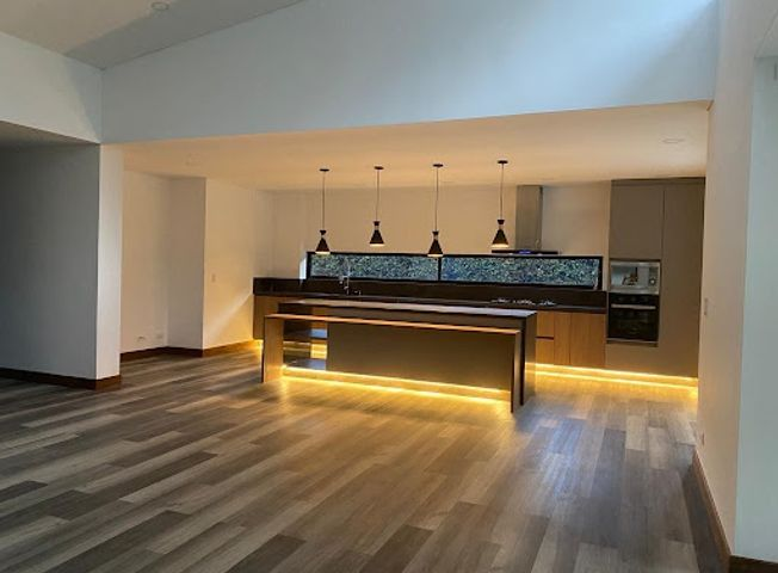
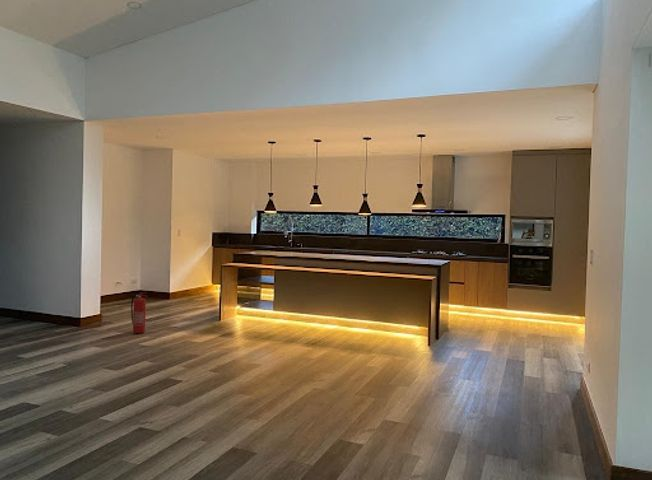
+ fire extinguisher (139, 312)
